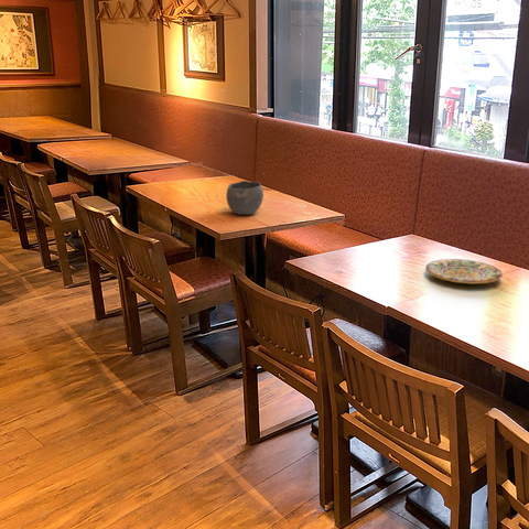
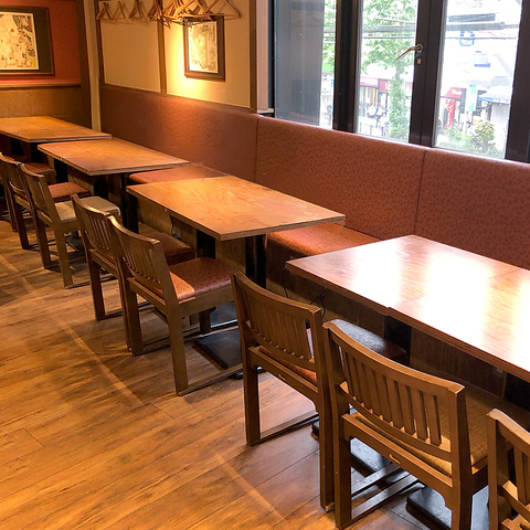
- plate (462, 273)
- bowl (245, 197)
